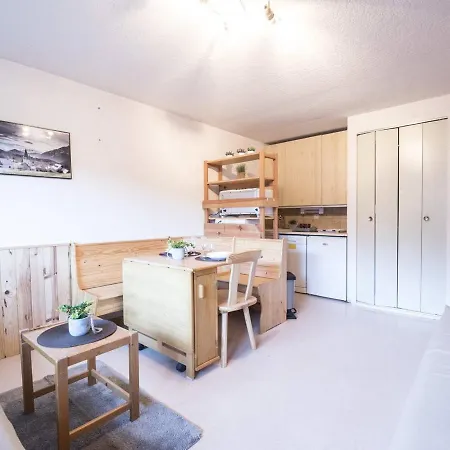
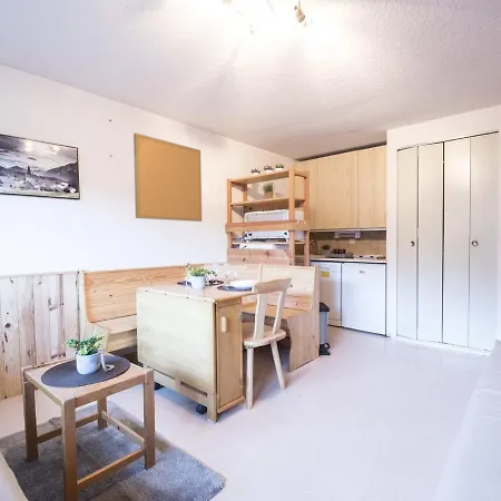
+ wall art (170, 180)
